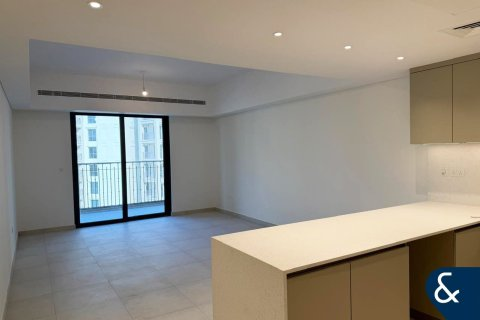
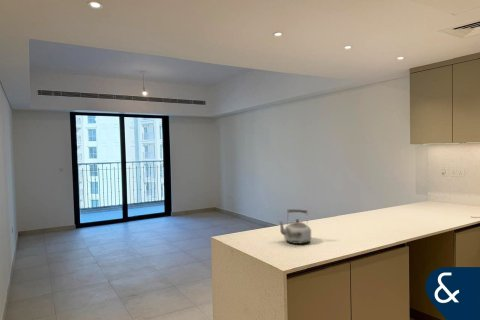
+ kettle (294, 225)
